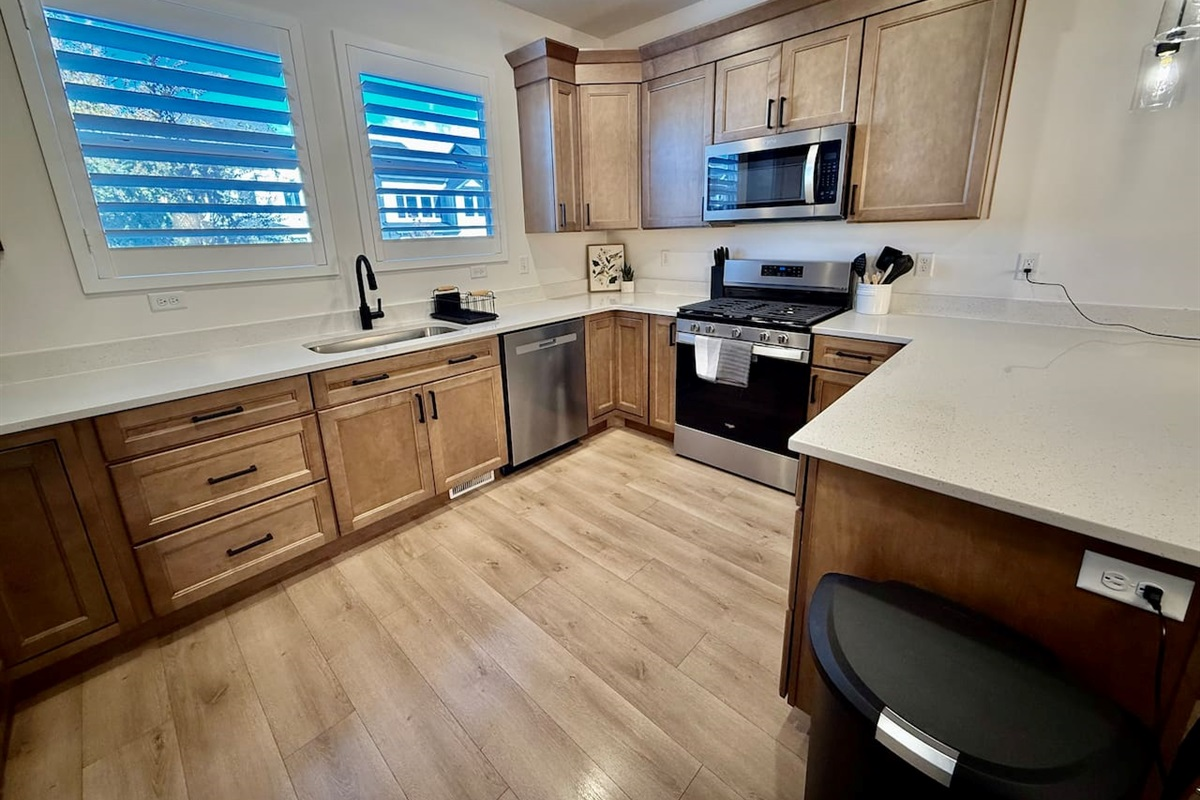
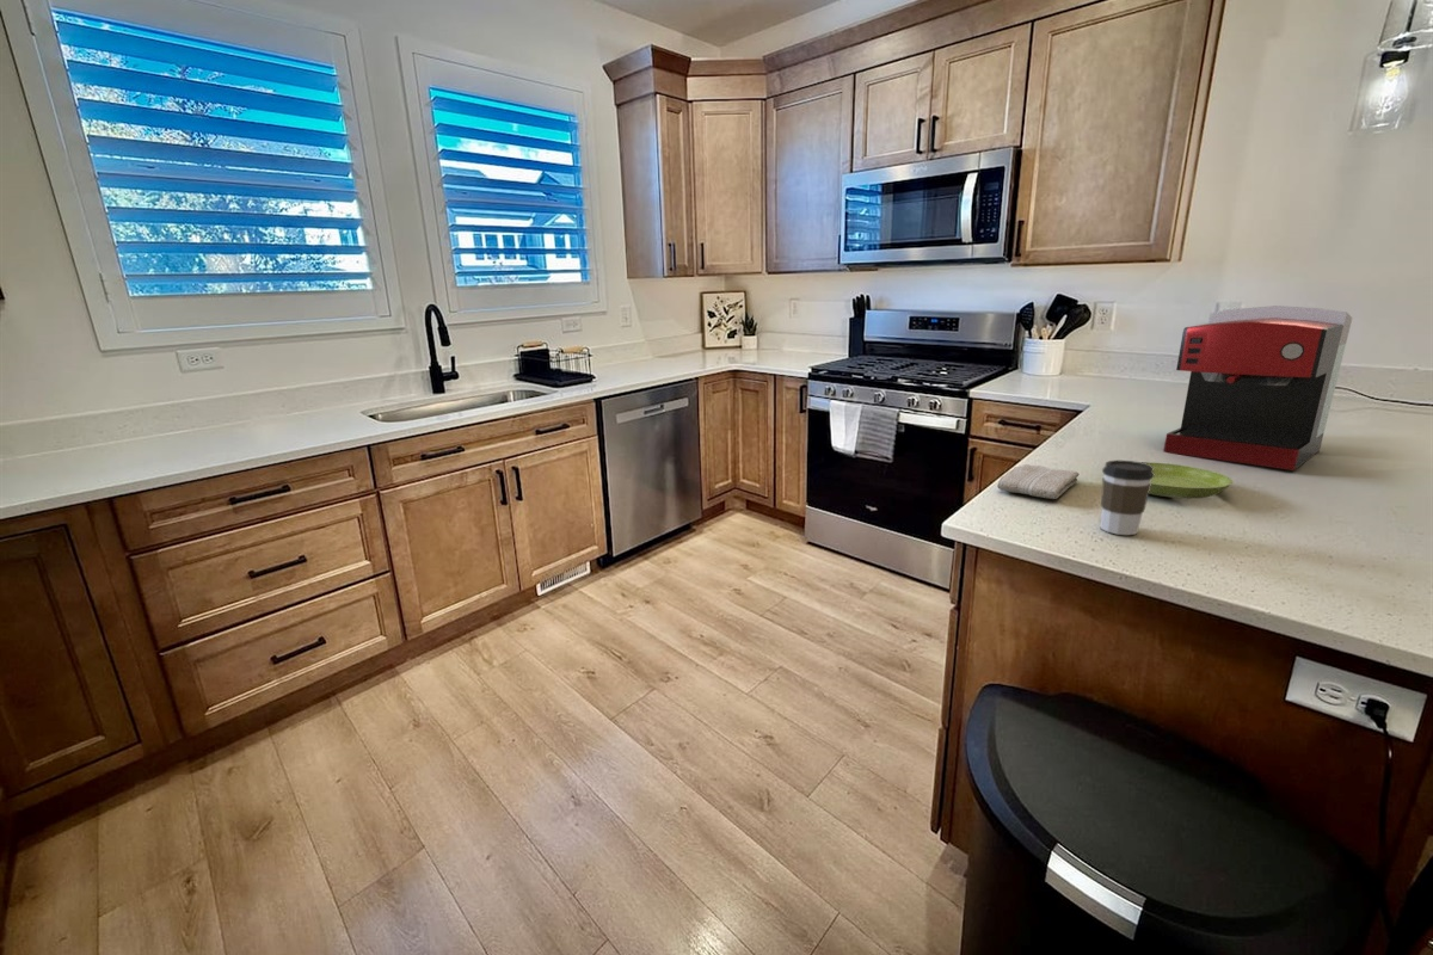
+ coffee cup (1124, 498)
+ saucer (1167, 480)
+ washcloth (1039, 480)
+ coffee maker (1250, 382)
